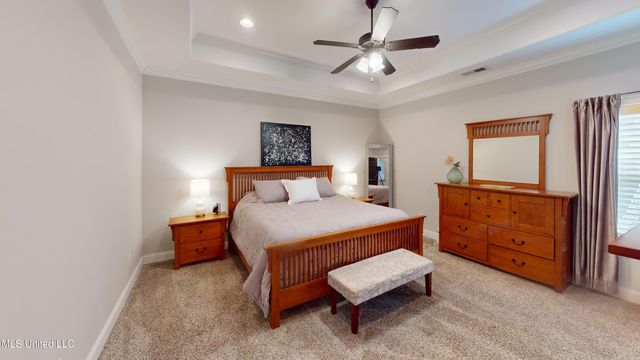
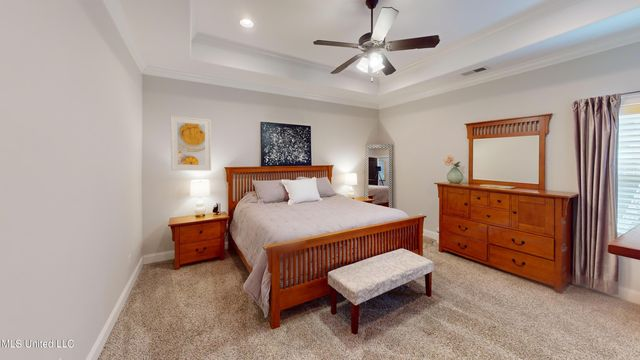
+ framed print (191, 144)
